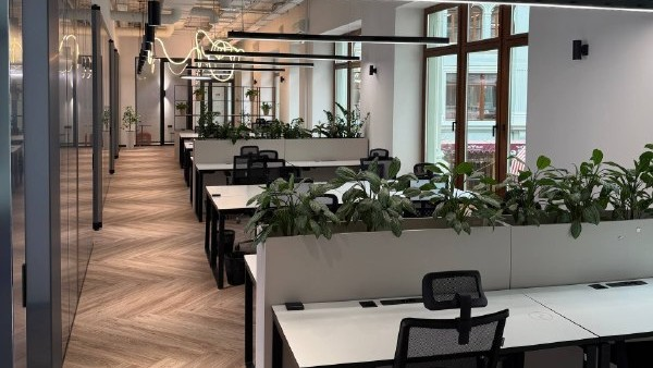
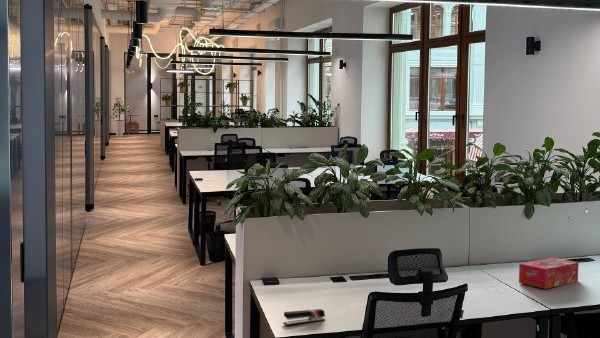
+ tissue box (548, 272)
+ stapler (304, 316)
